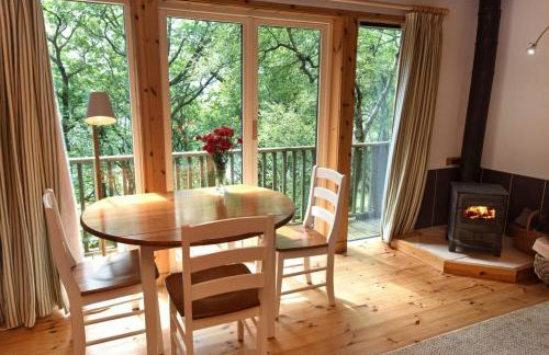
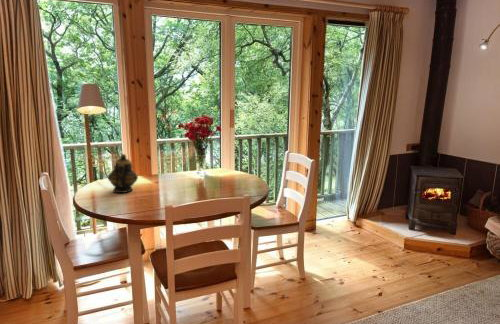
+ teapot (122, 172)
